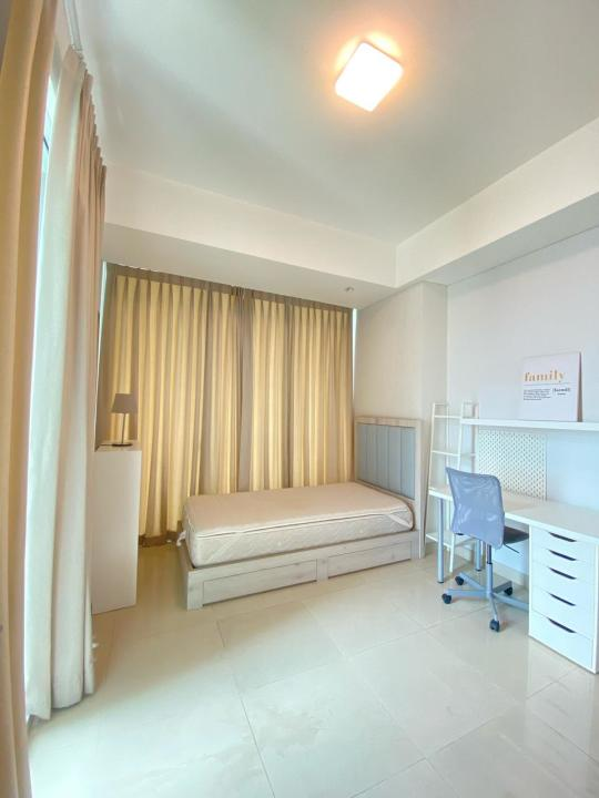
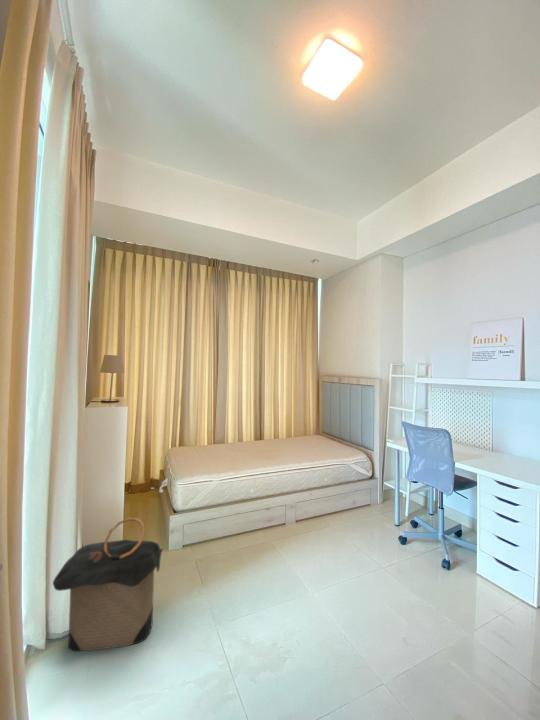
+ laundry hamper (111, 580)
